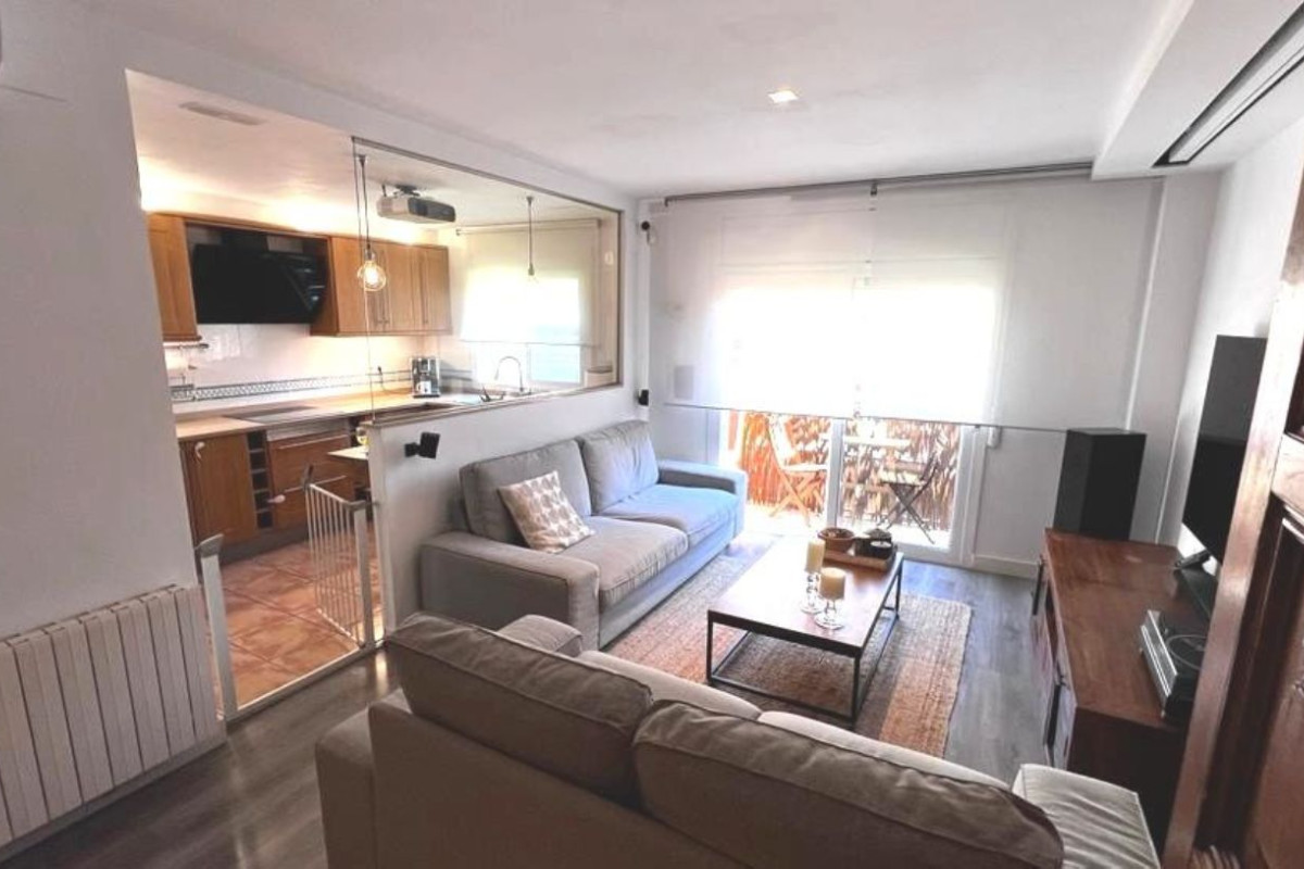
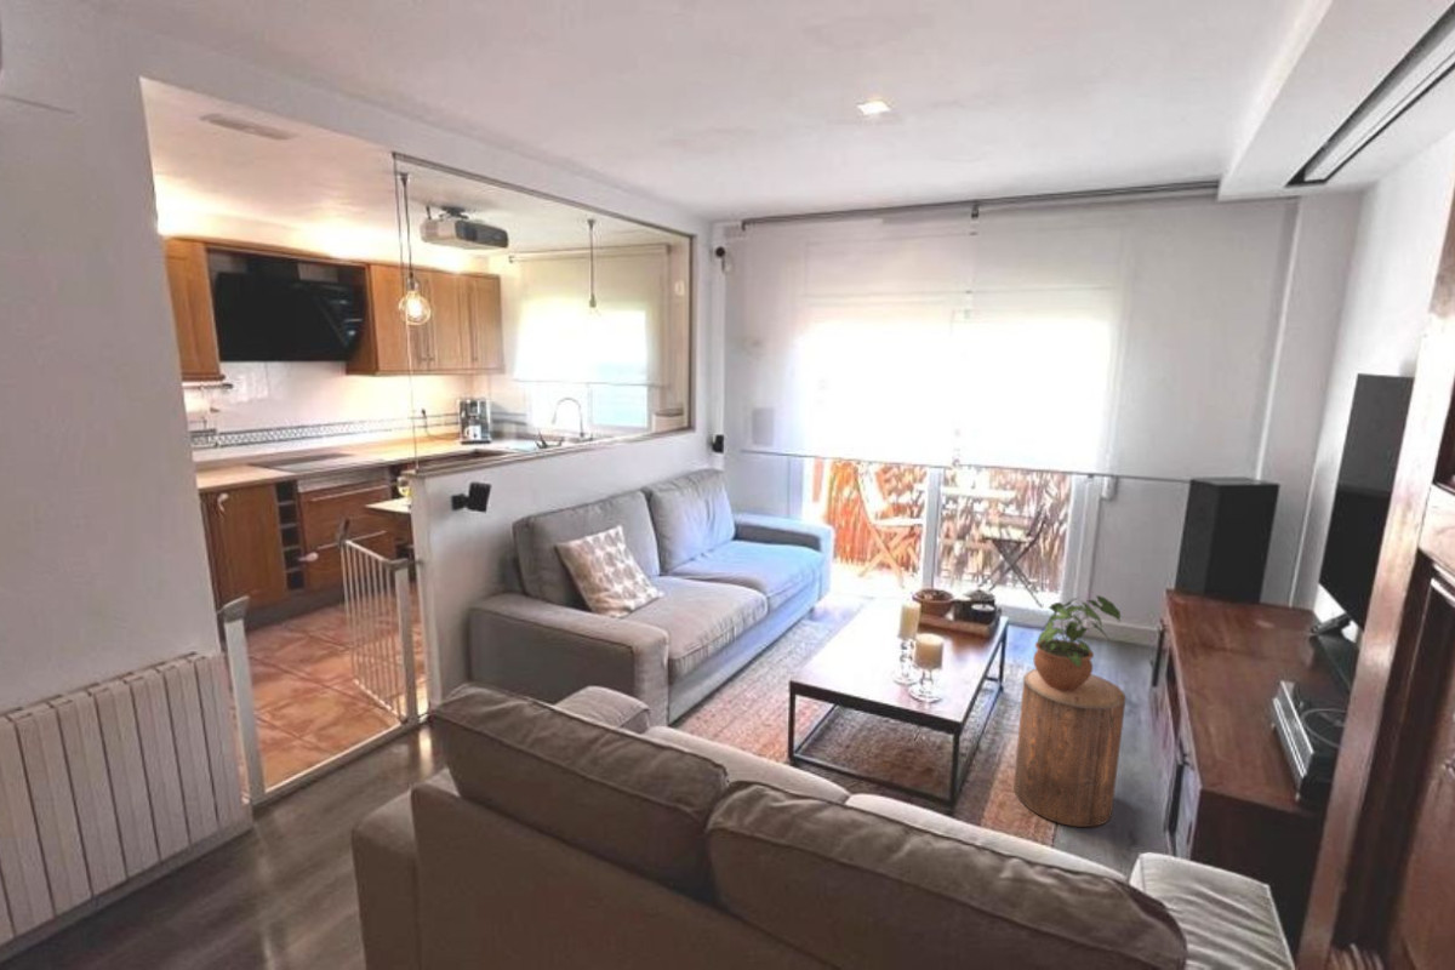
+ stool (1067, 742)
+ potted plant (1075, 639)
